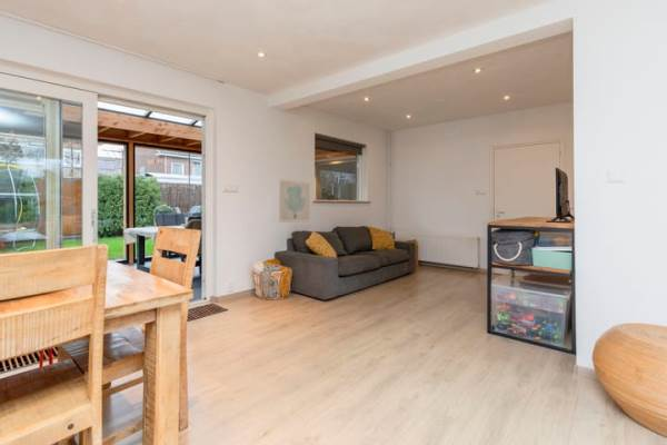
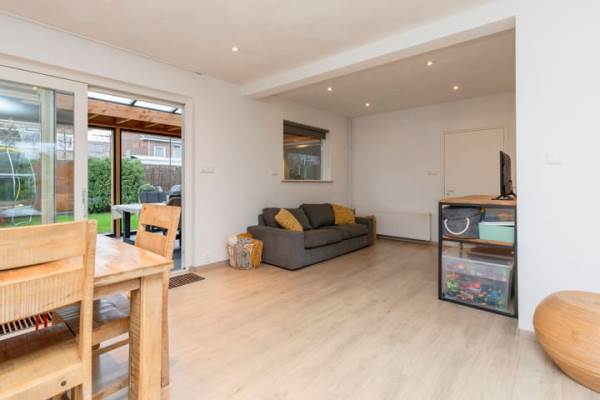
- wall art (295, 201)
